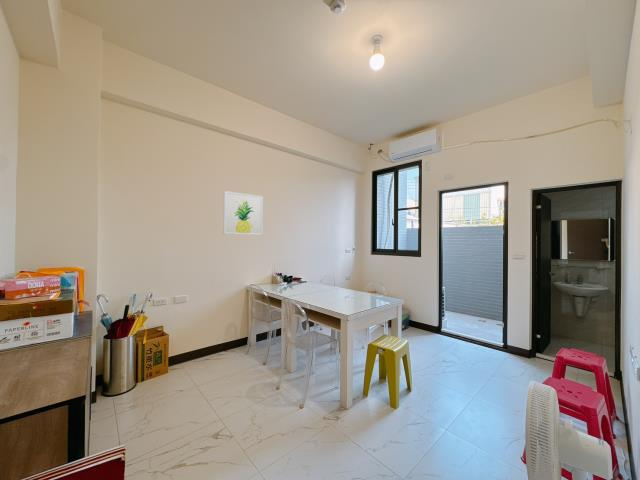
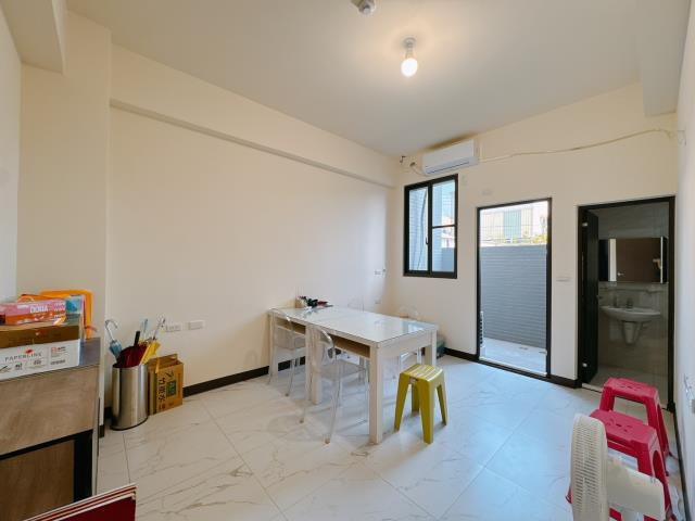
- wall art (243, 214)
